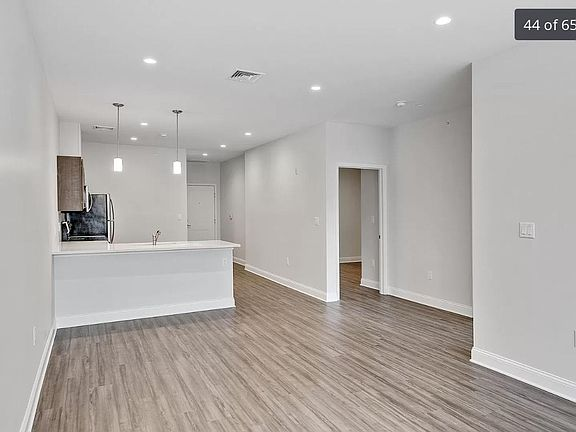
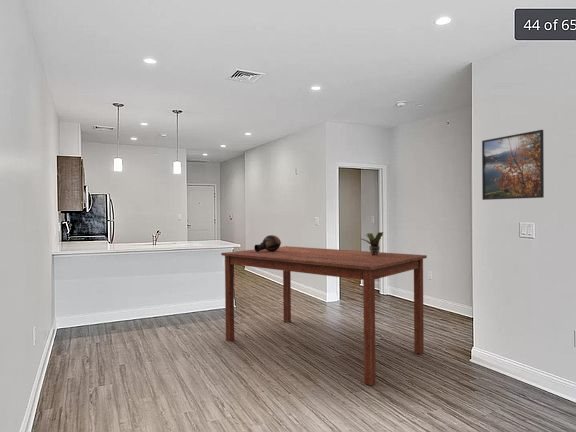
+ potted plant (374, 243)
+ dining table (319, 274)
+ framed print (510, 167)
+ ceramic vessel (268, 243)
